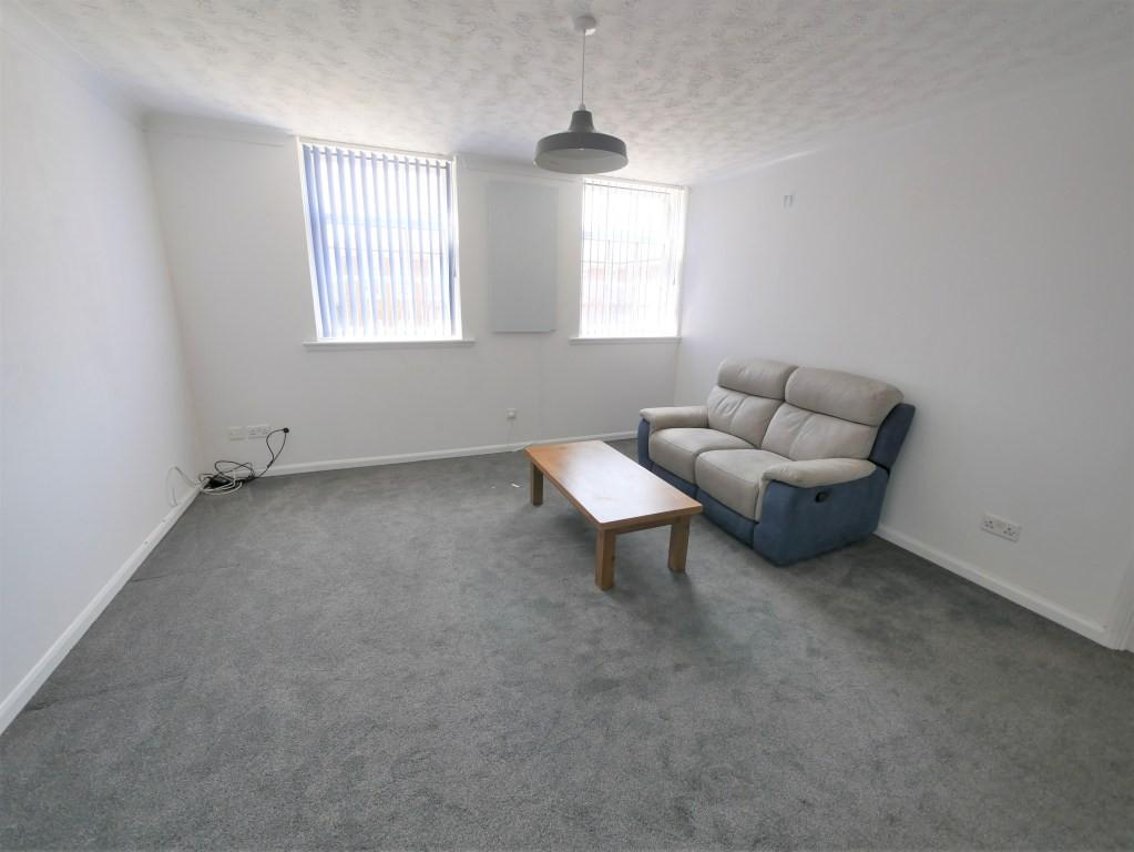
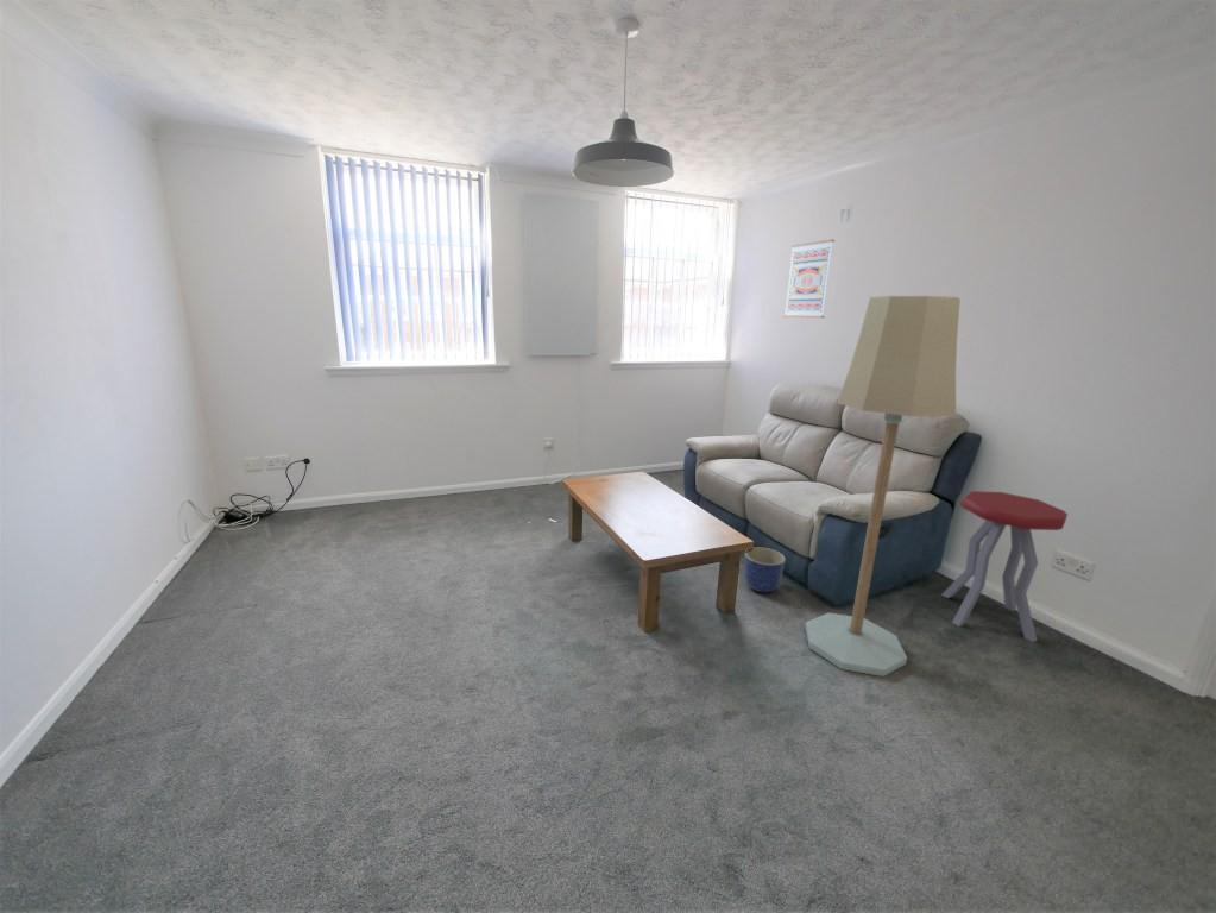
+ side table (1006, 565)
+ floor lamp (881, 487)
+ planter (762, 571)
+ wall art (807, 281)
